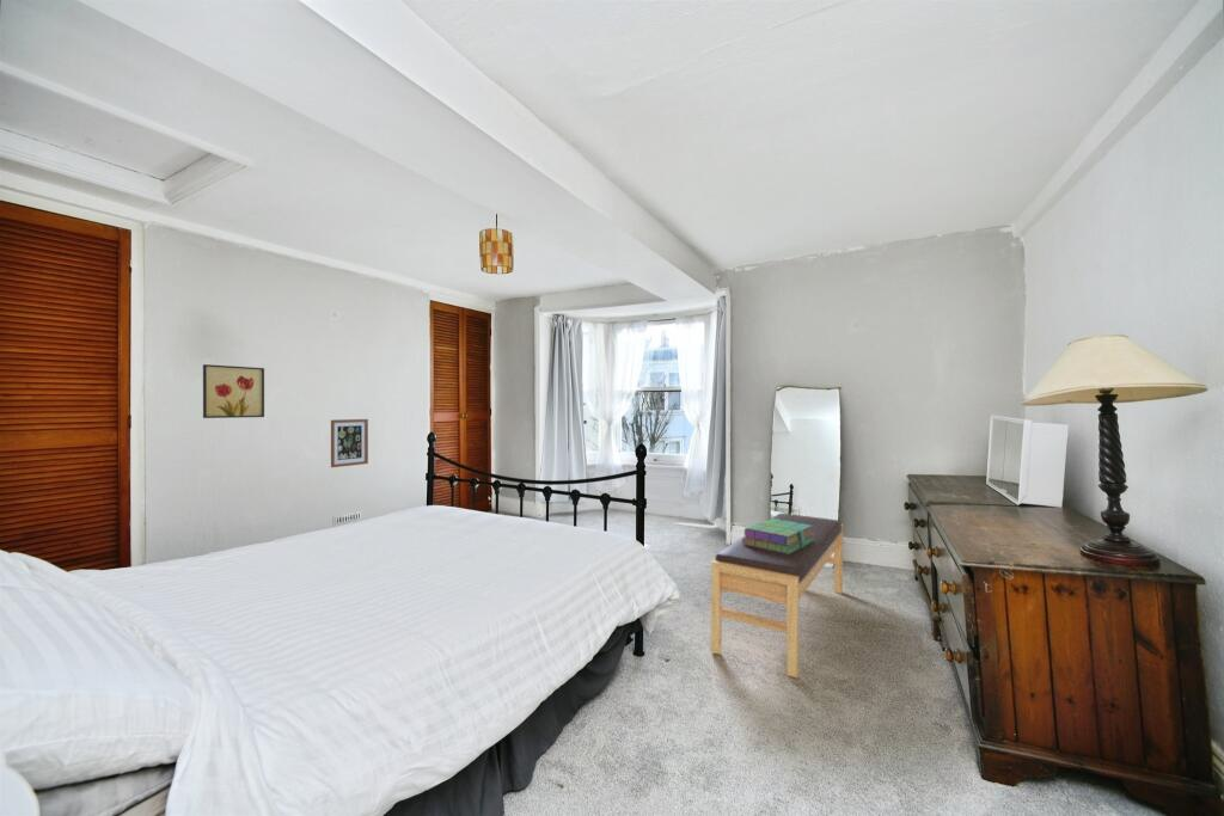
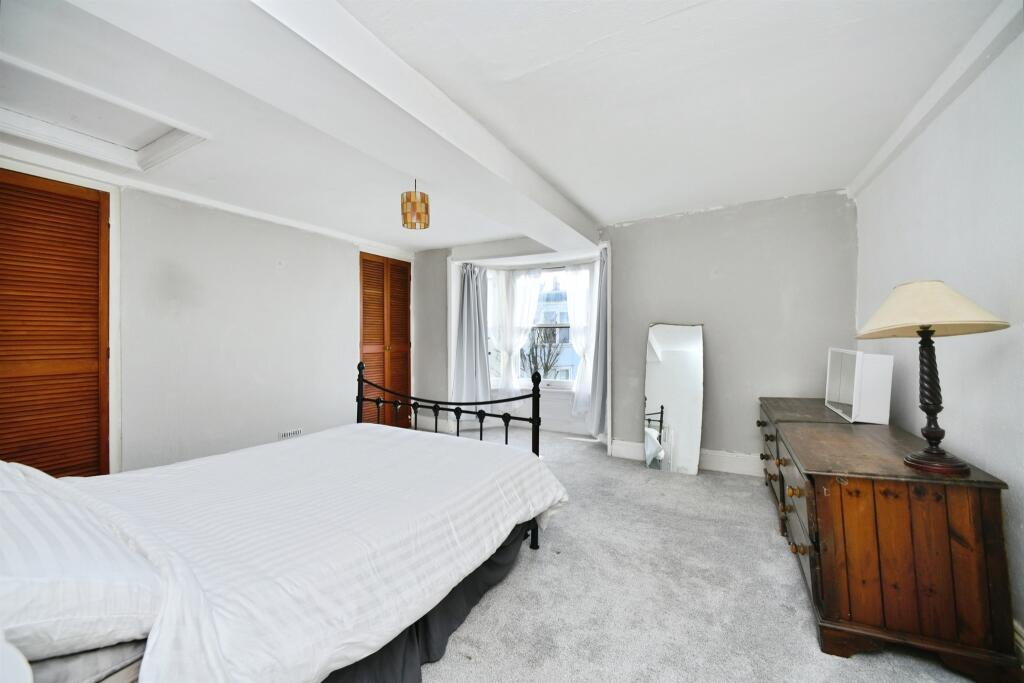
- wall art (349, 442)
- bench (785, 576)
- wall art (234, 392)
- stack of books (778, 534)
